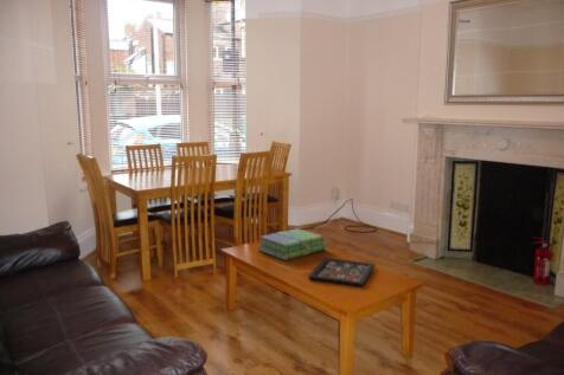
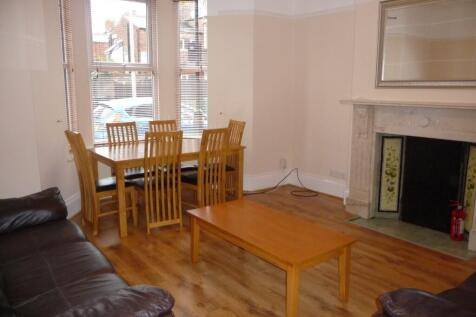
- stack of books (291, 243)
- decorative tray (342, 270)
